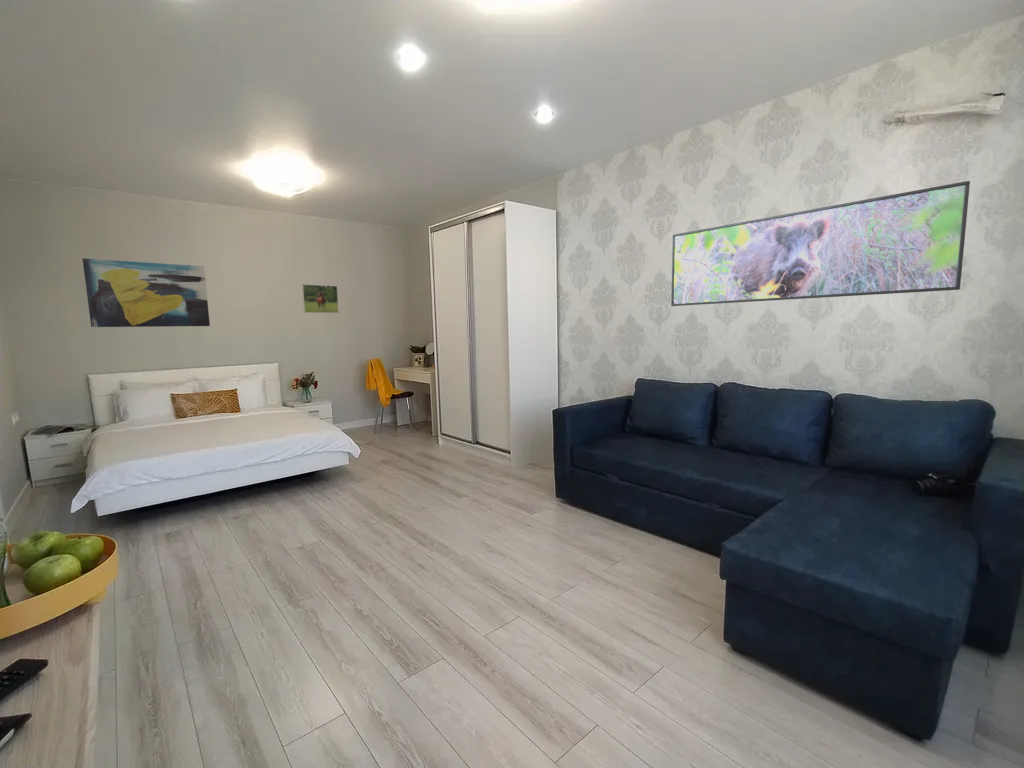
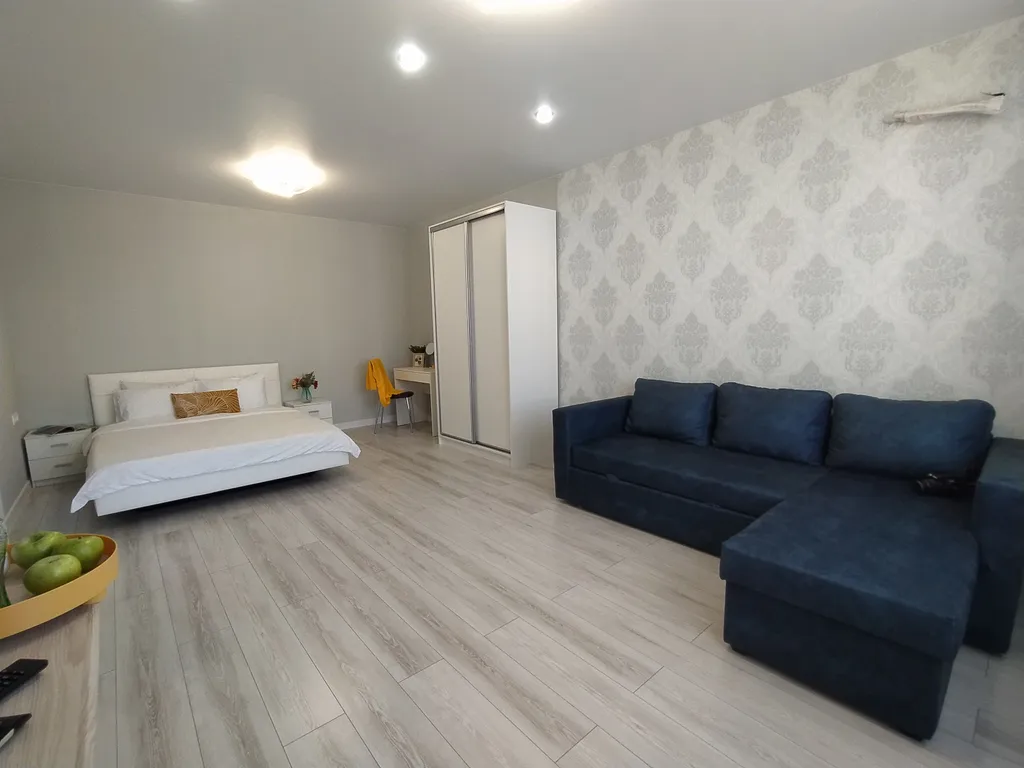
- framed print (320, 299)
- wall art (150, 294)
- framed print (788, 256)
